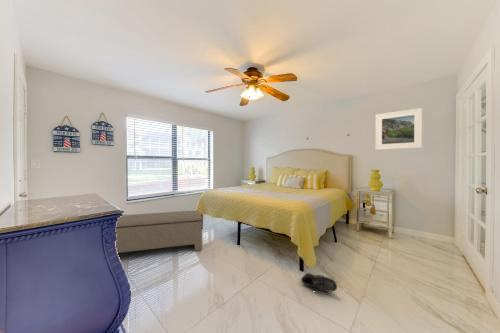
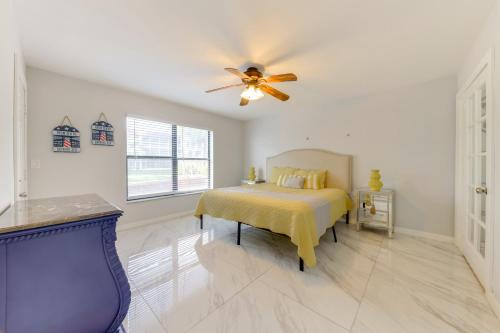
- bench (143, 233)
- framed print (397, 130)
- shoe (318, 282)
